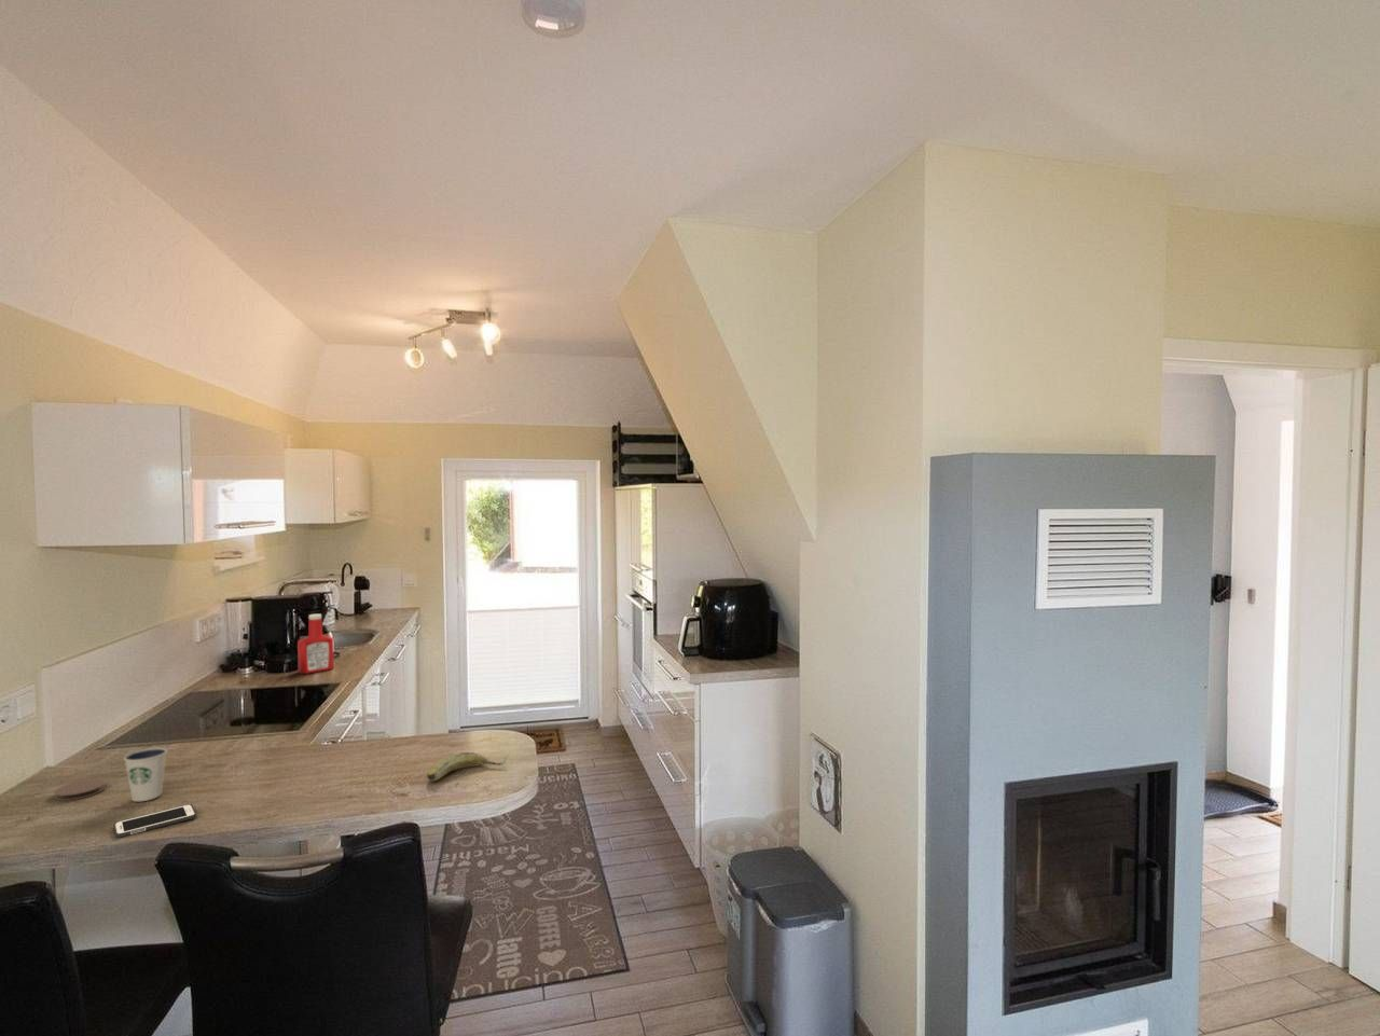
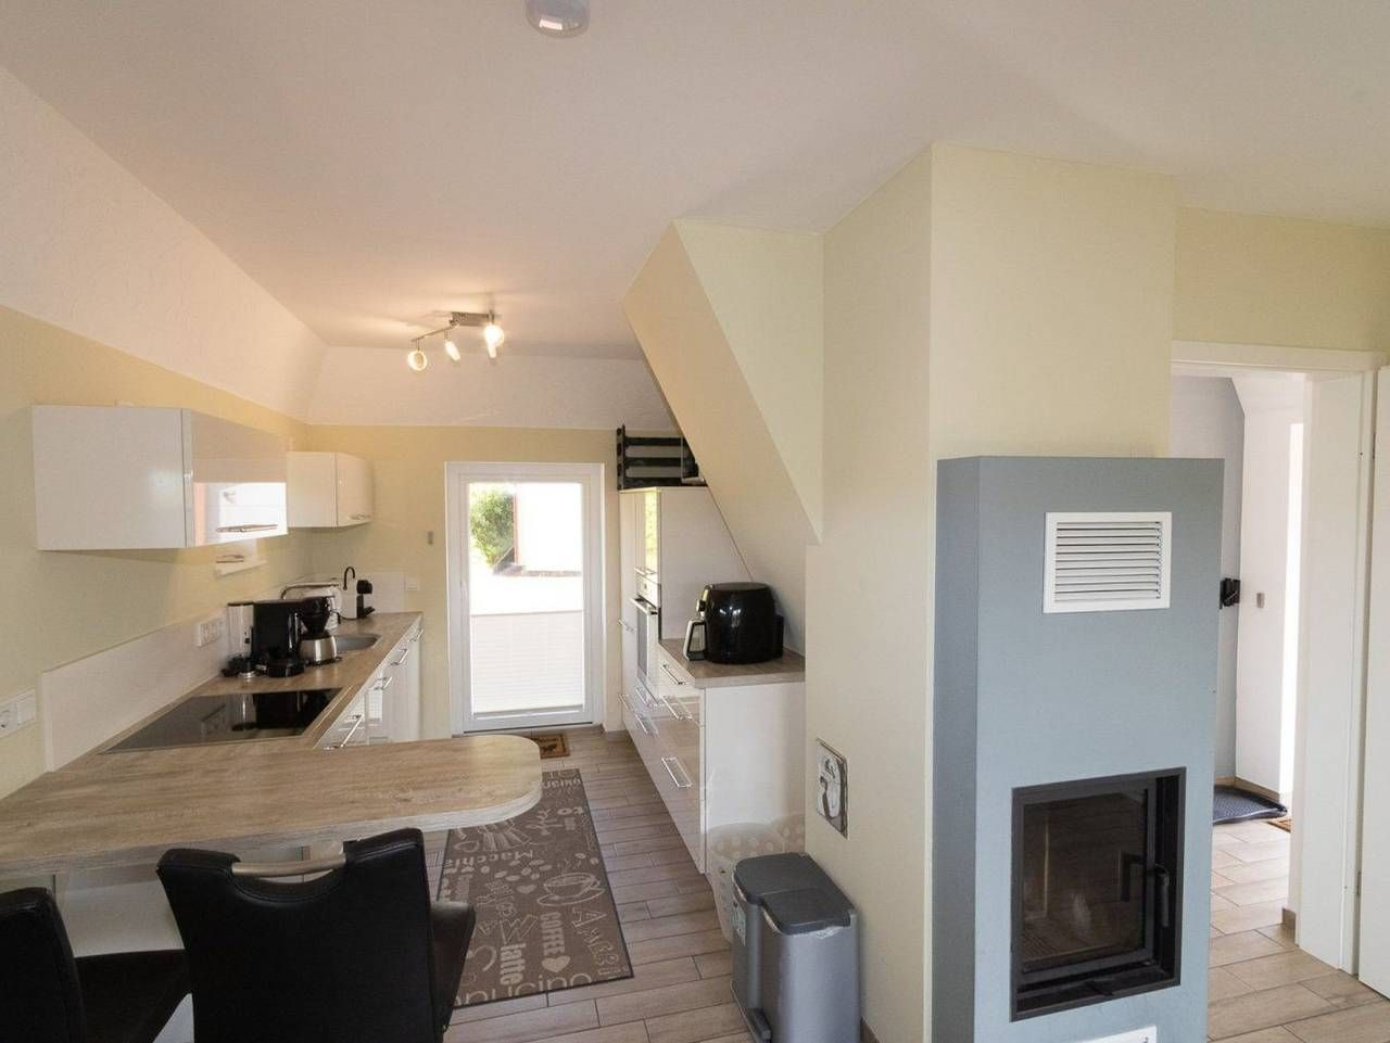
- fruit (461, 763)
- soap bottle (315, 642)
- dixie cup (146, 775)
- coaster (79, 789)
- cell phone (156, 819)
